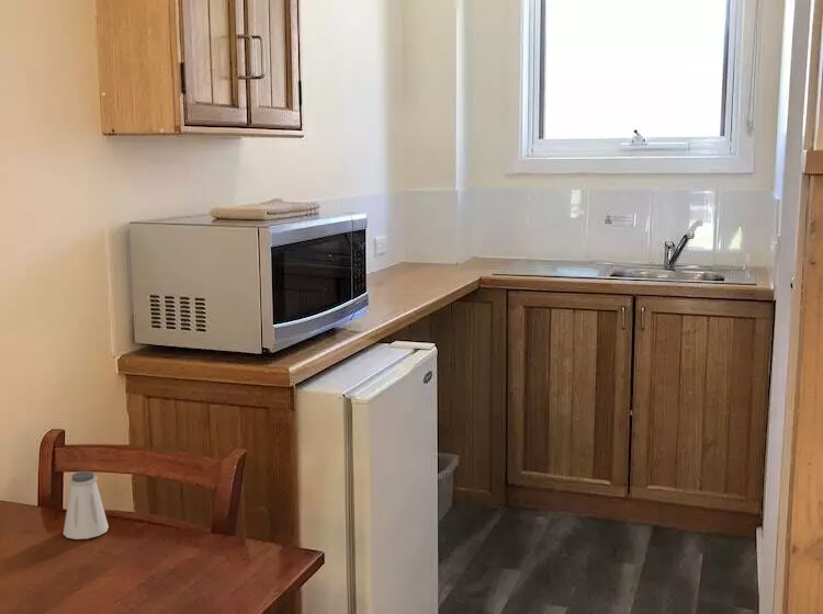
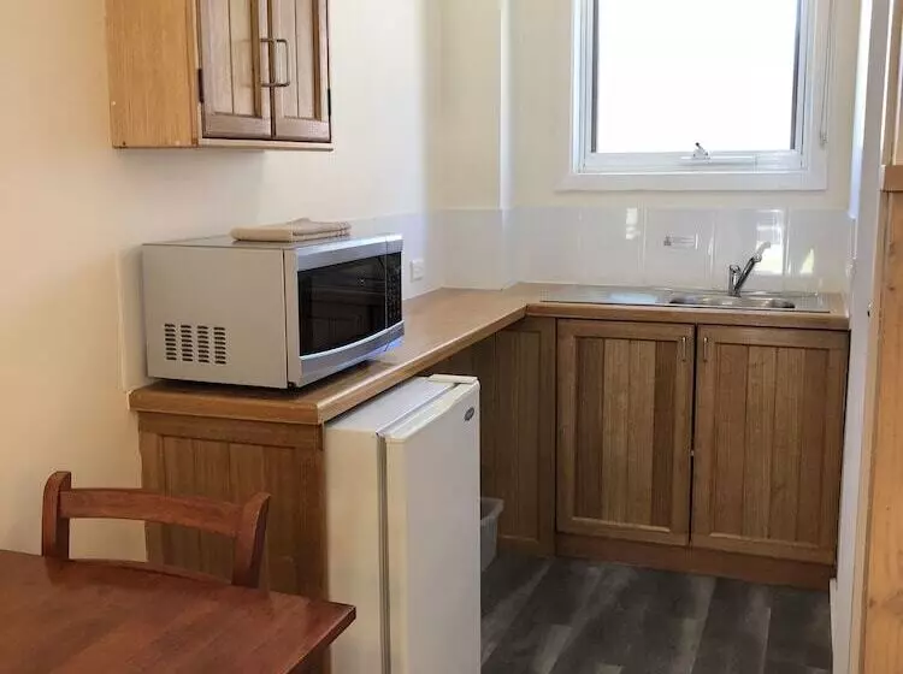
- saltshaker (84, 502)
